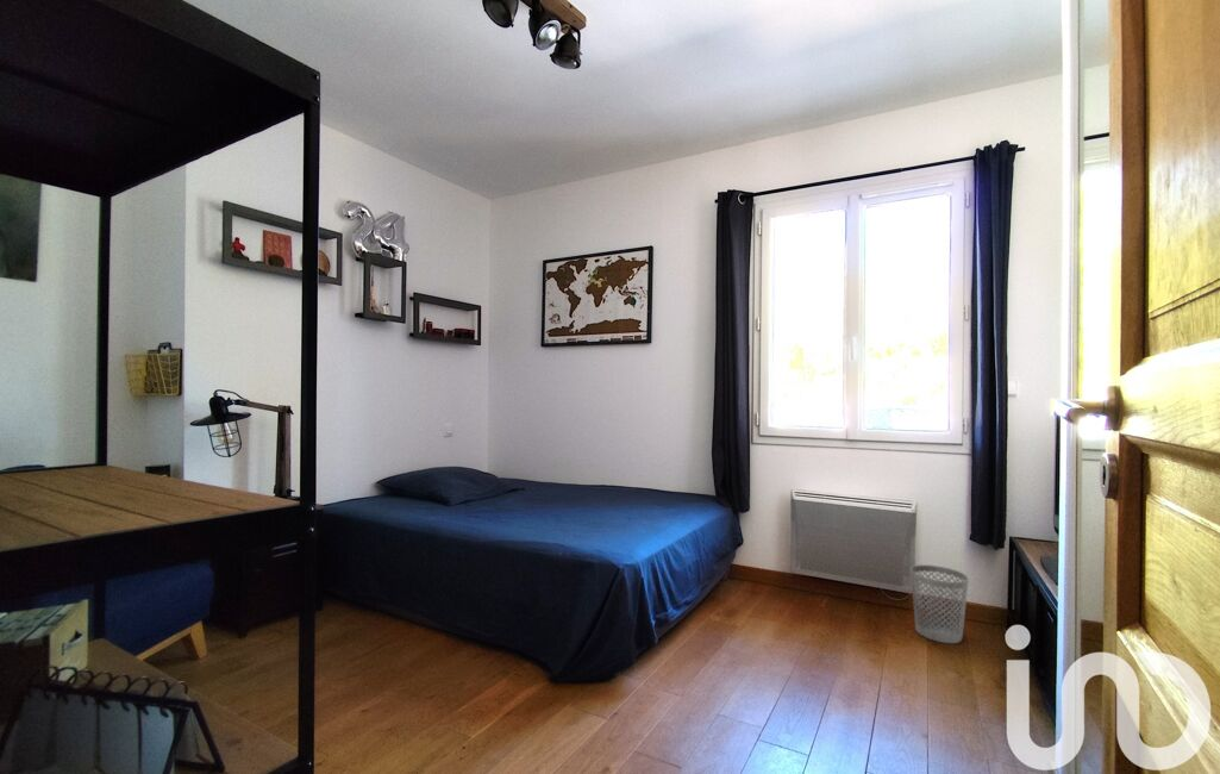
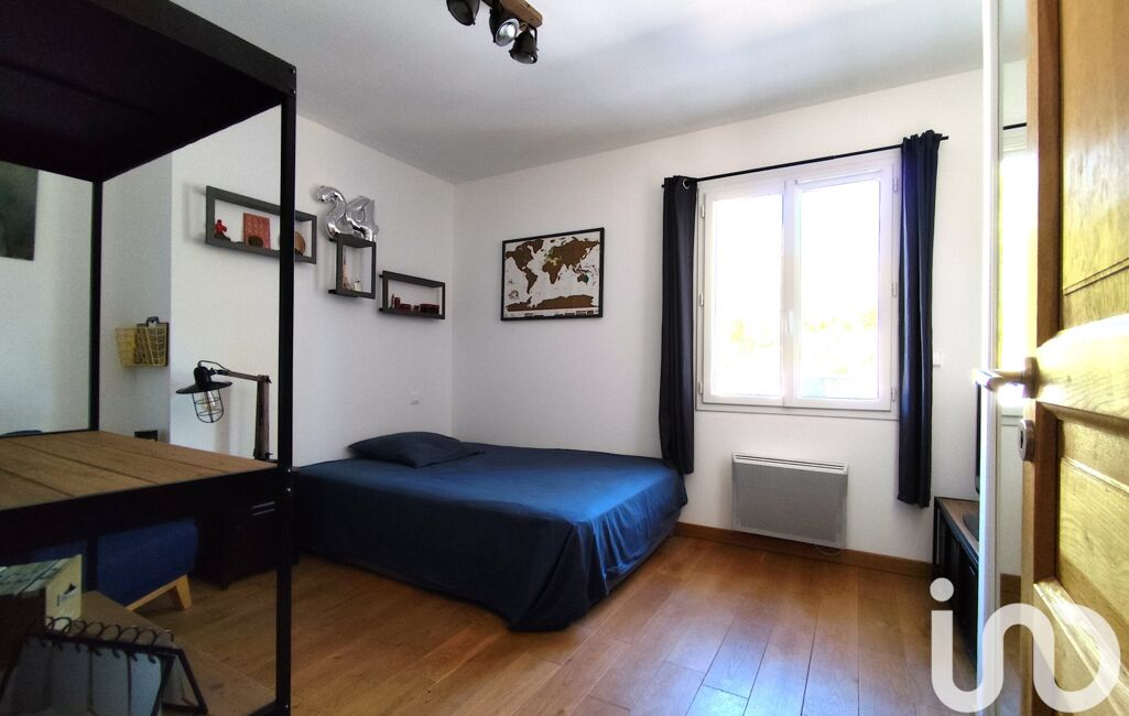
- wastebasket (938, 604)
